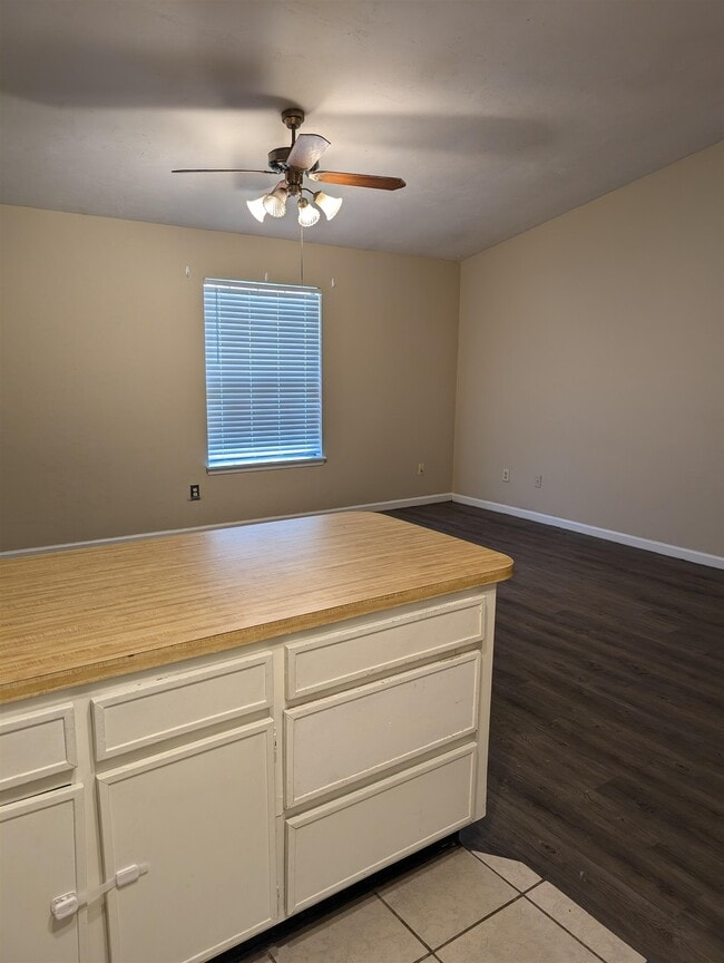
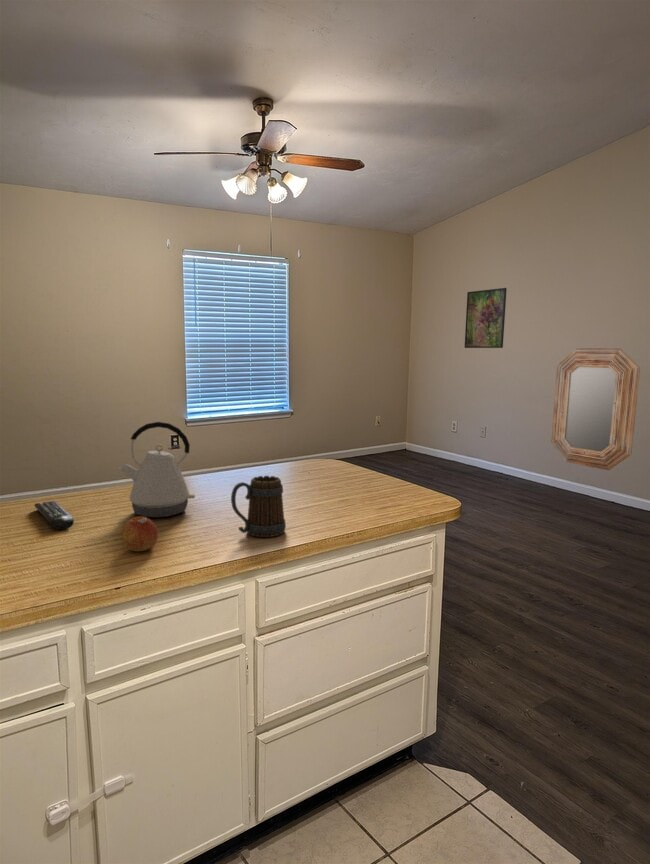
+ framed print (484, 319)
+ mug (258, 506)
+ remote control (53, 513)
+ apple (139, 533)
+ home mirror (590, 408)
+ kettle (157, 467)
